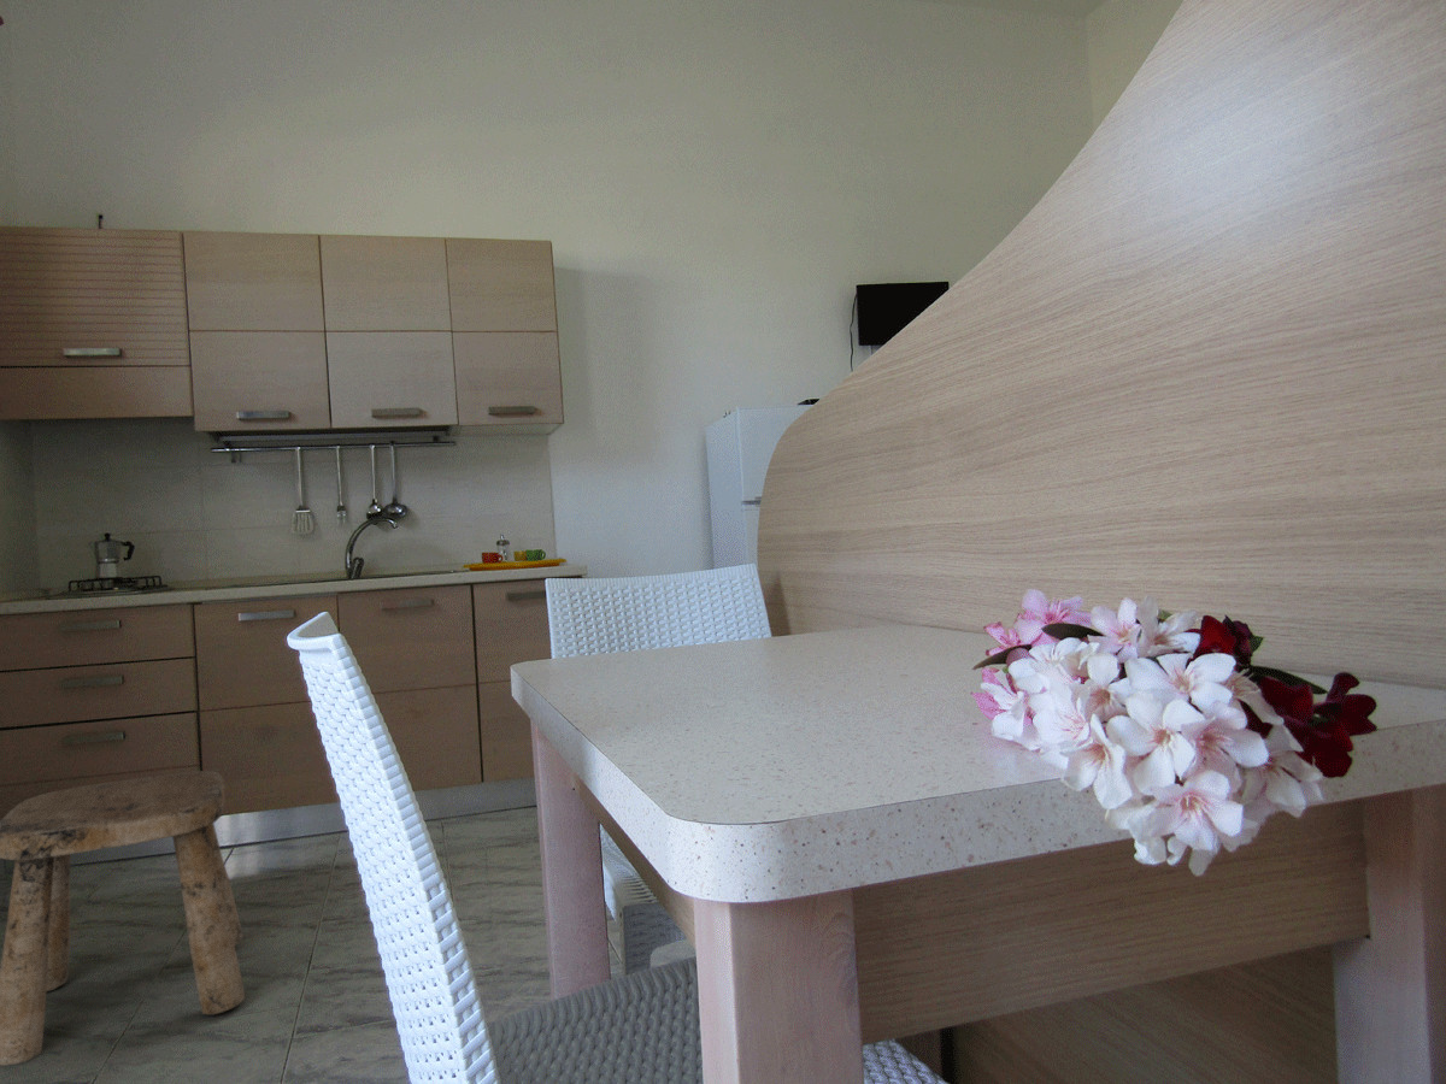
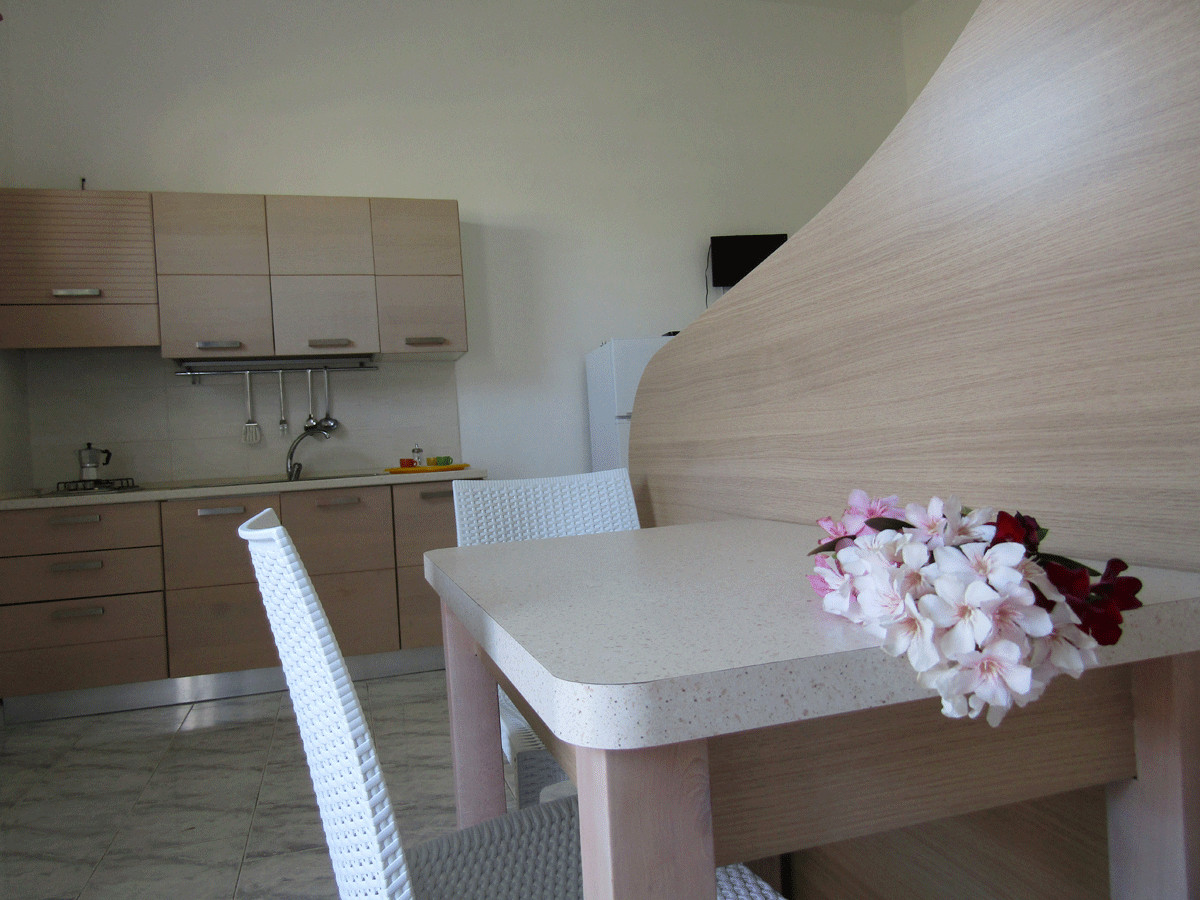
- stool (120, 846)
